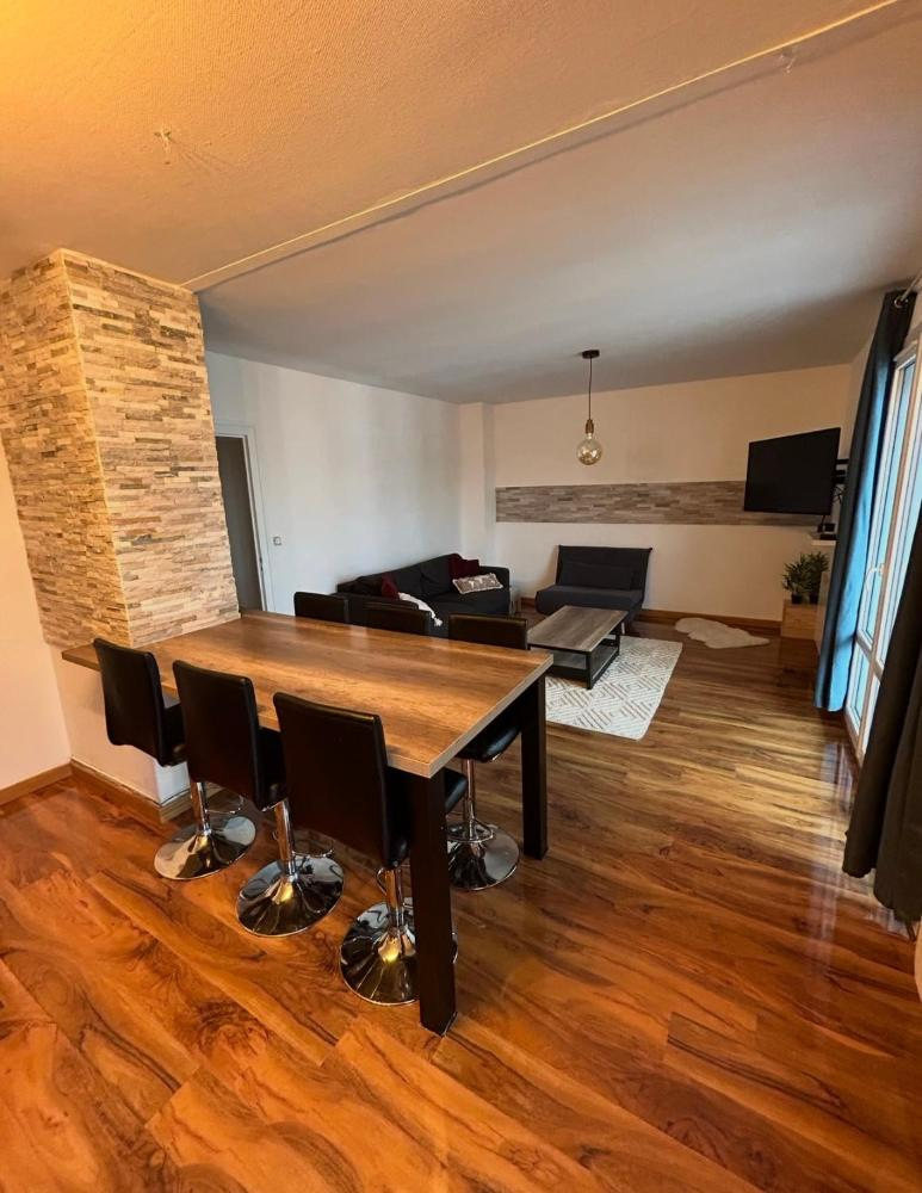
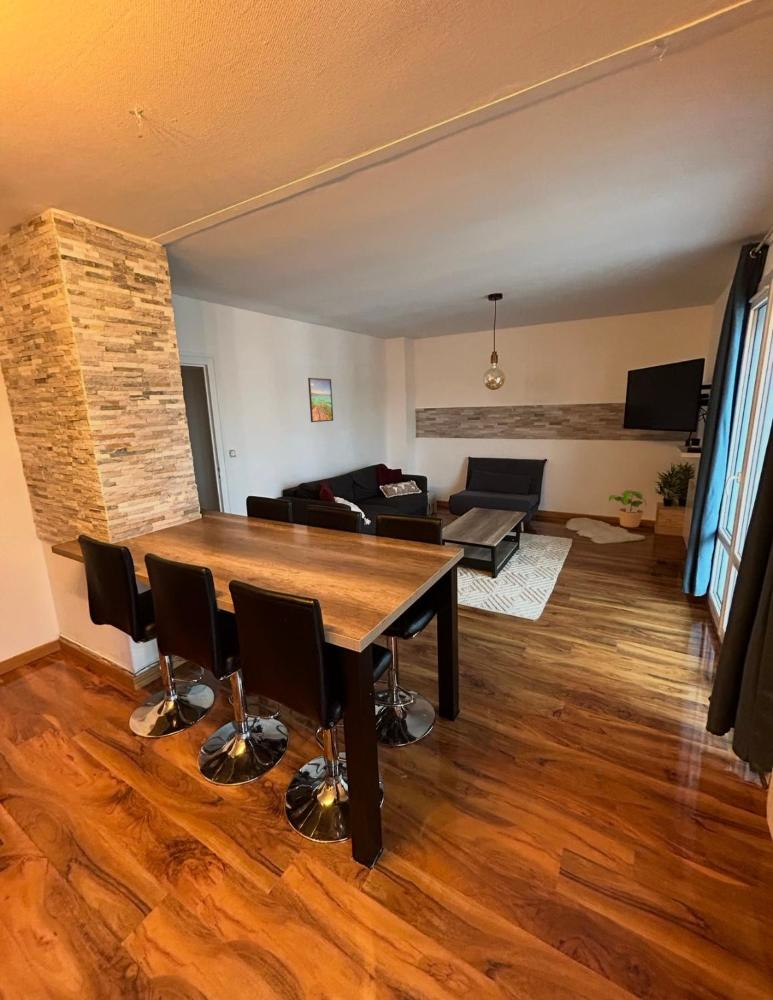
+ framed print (321, 400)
+ potted plant (625, 508)
